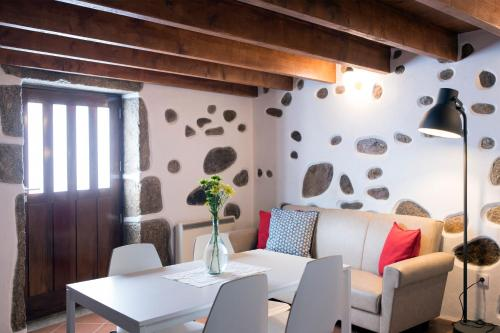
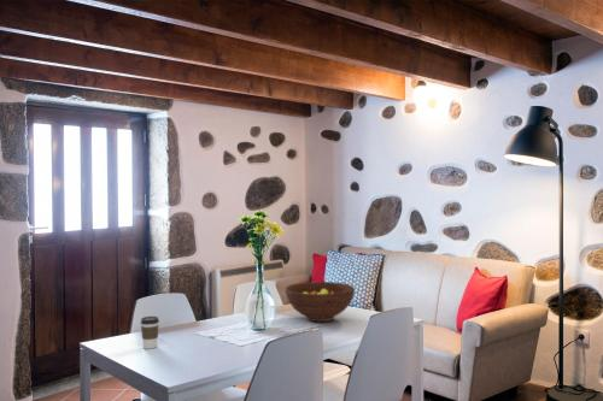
+ fruit bowl (320, 303)
+ coffee cup (150, 332)
